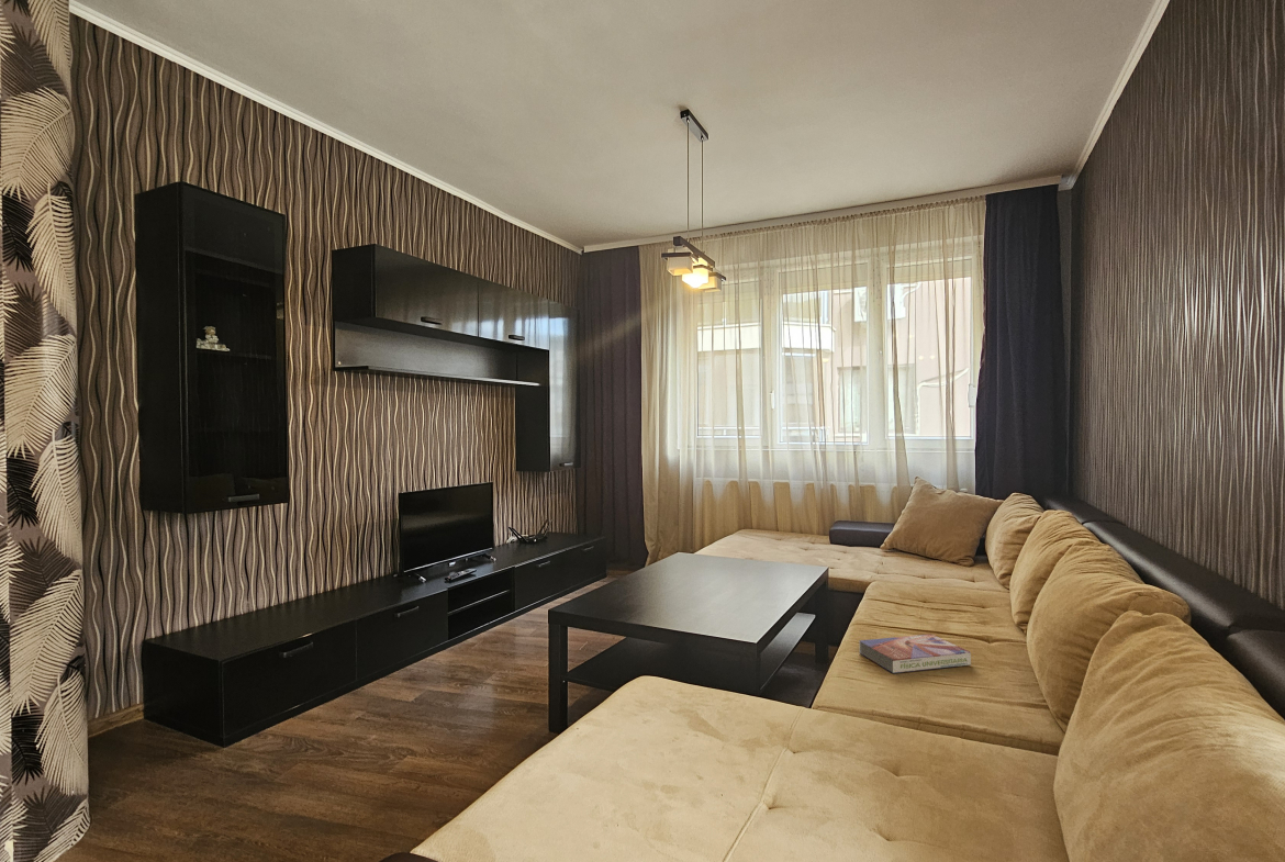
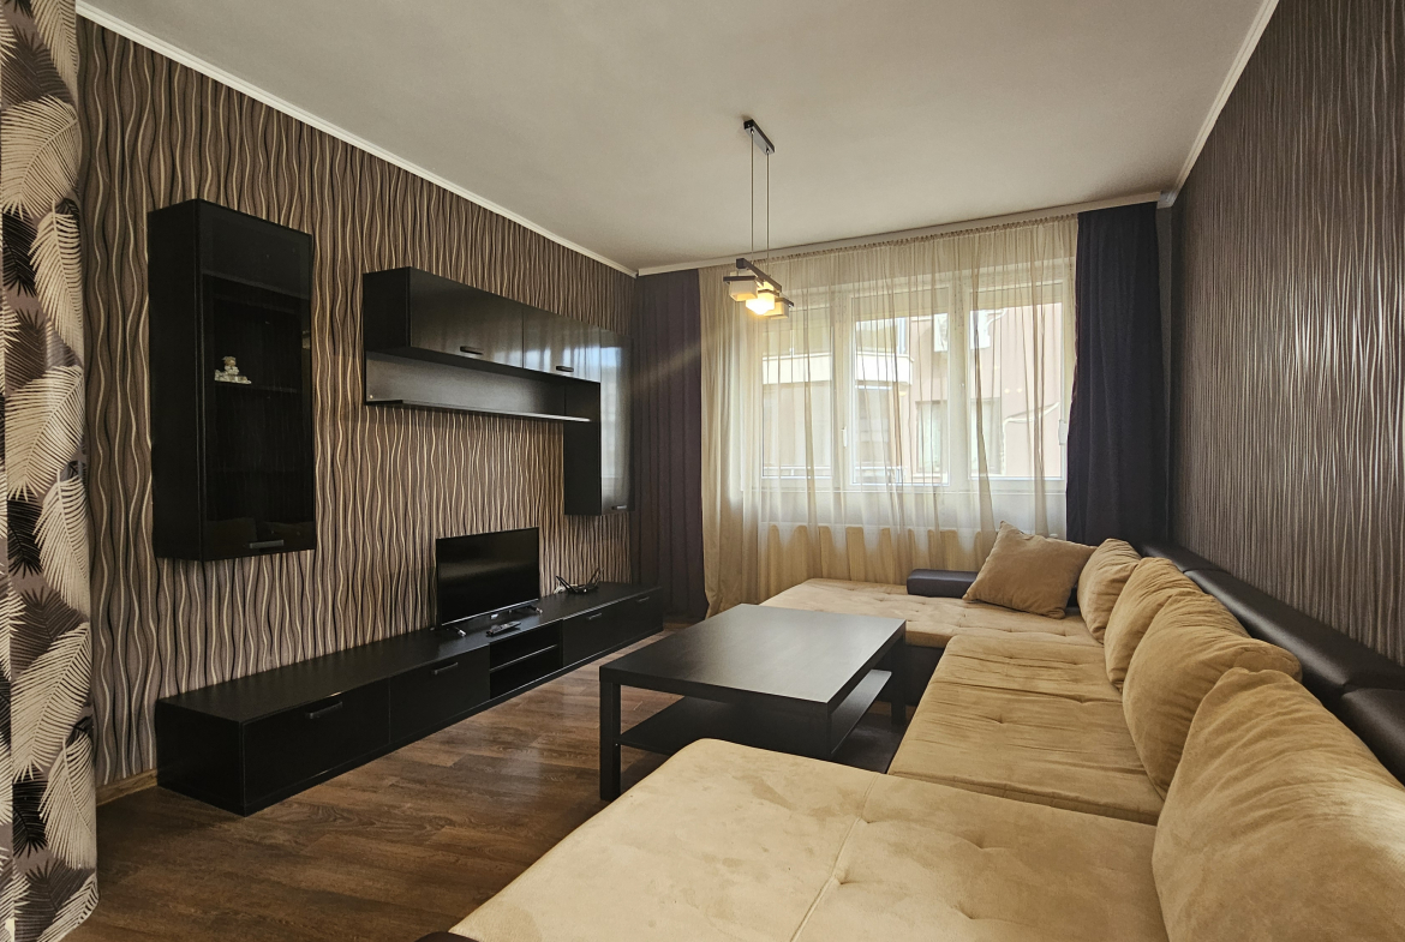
- textbook (913, 652)
